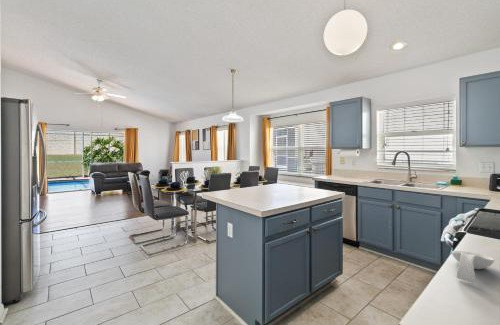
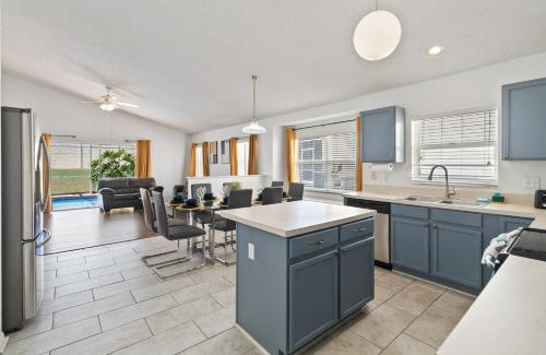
- spoon rest (470, 260)
